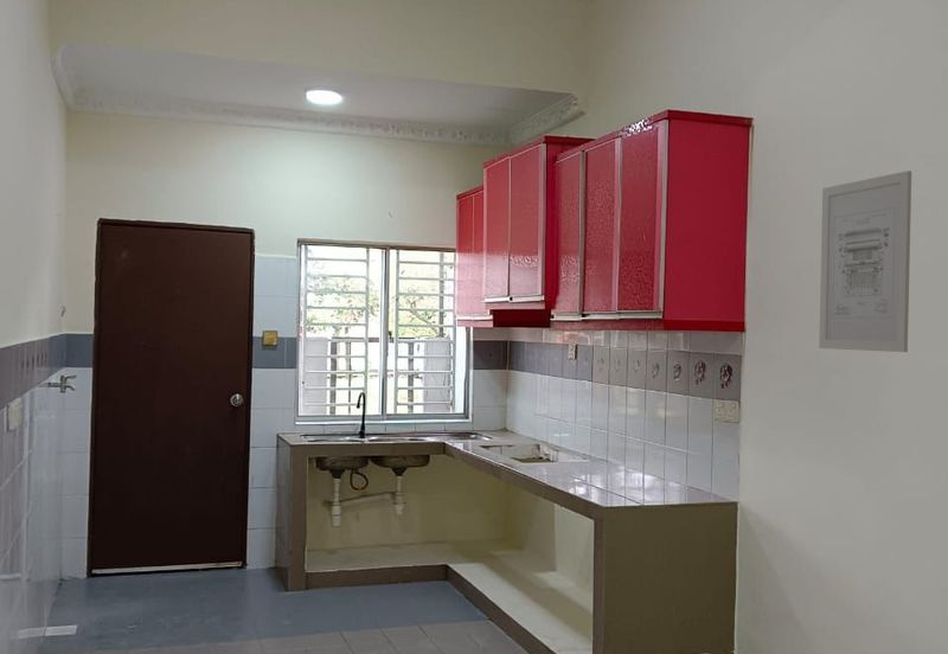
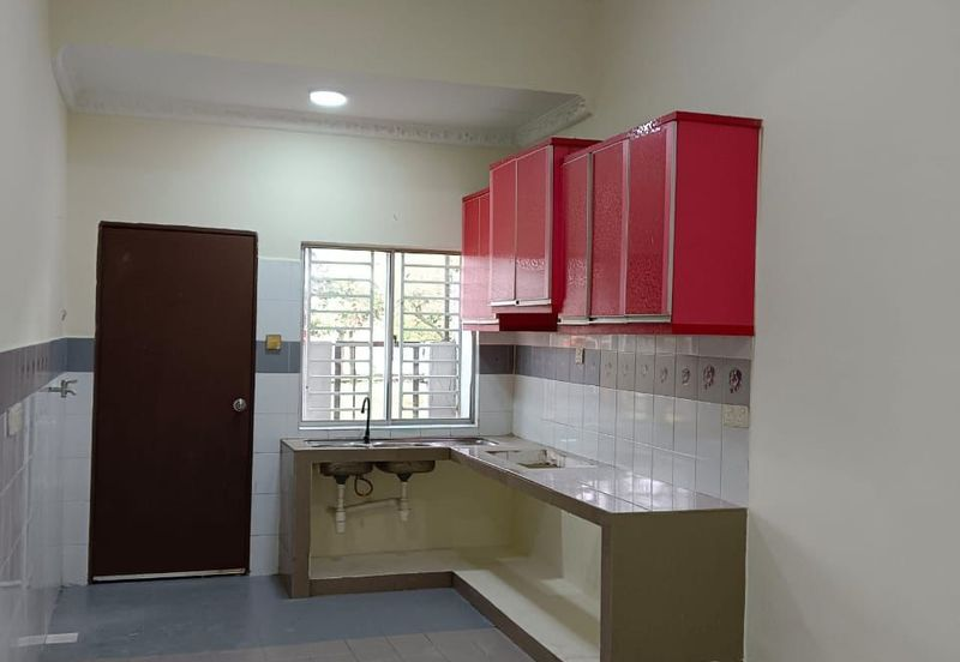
- wall art (861, 264)
